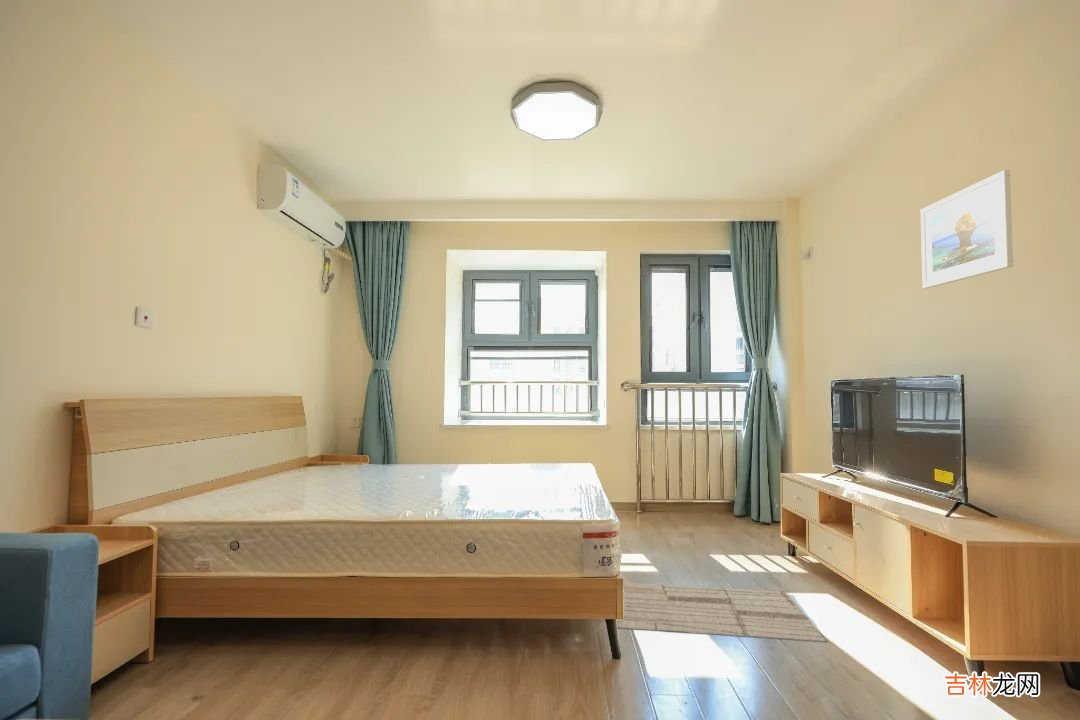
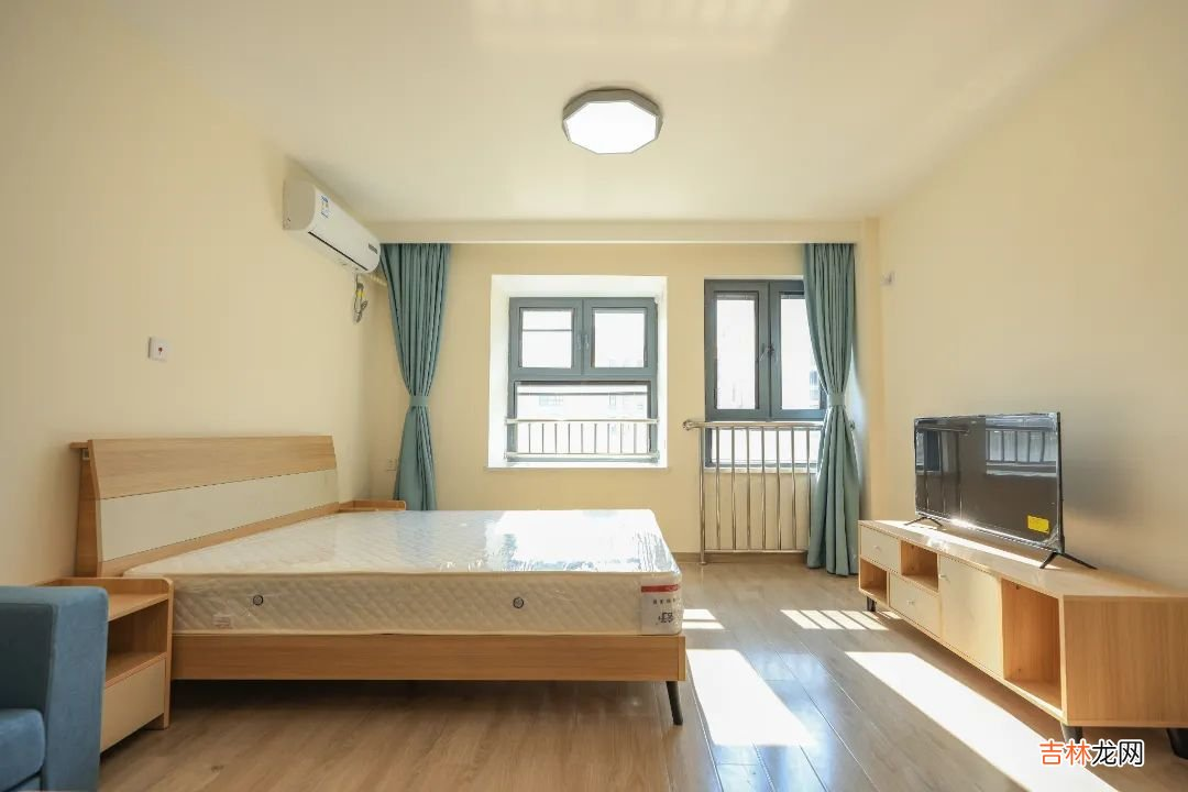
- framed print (961, 235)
- rug (702, 607)
